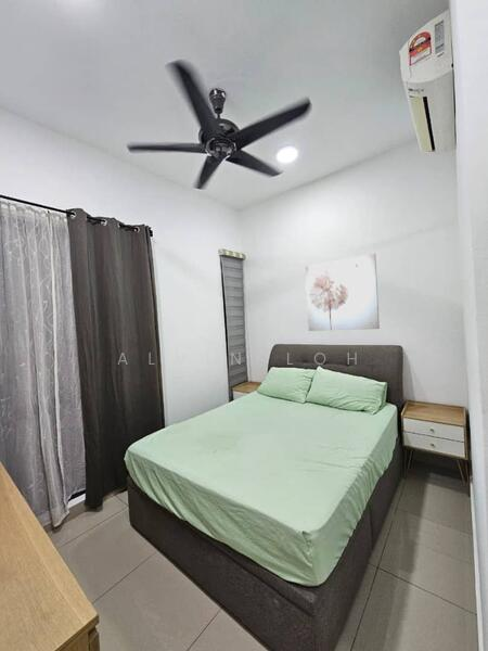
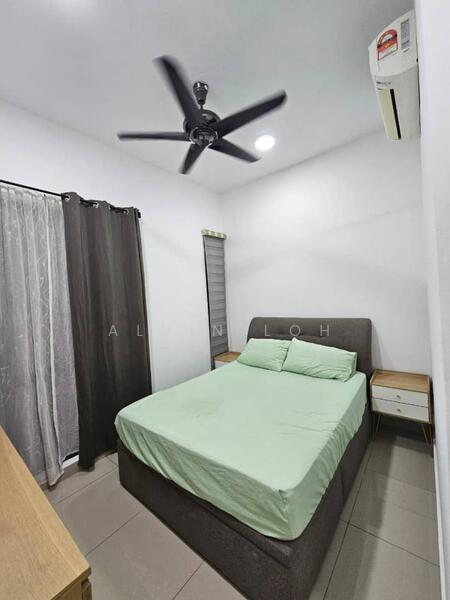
- wall art (339, 295)
